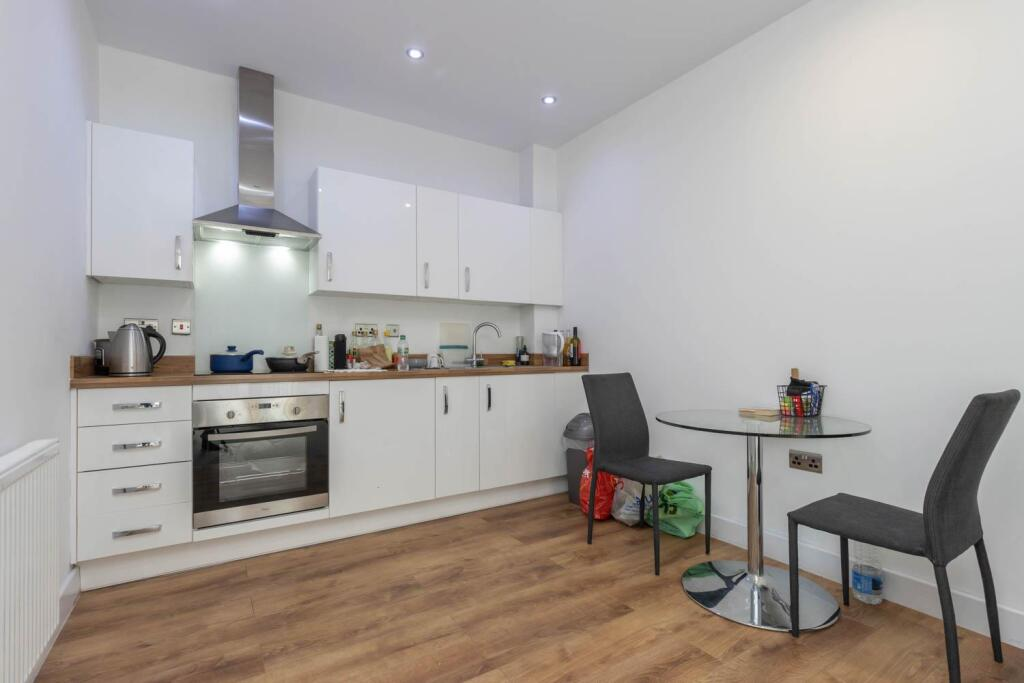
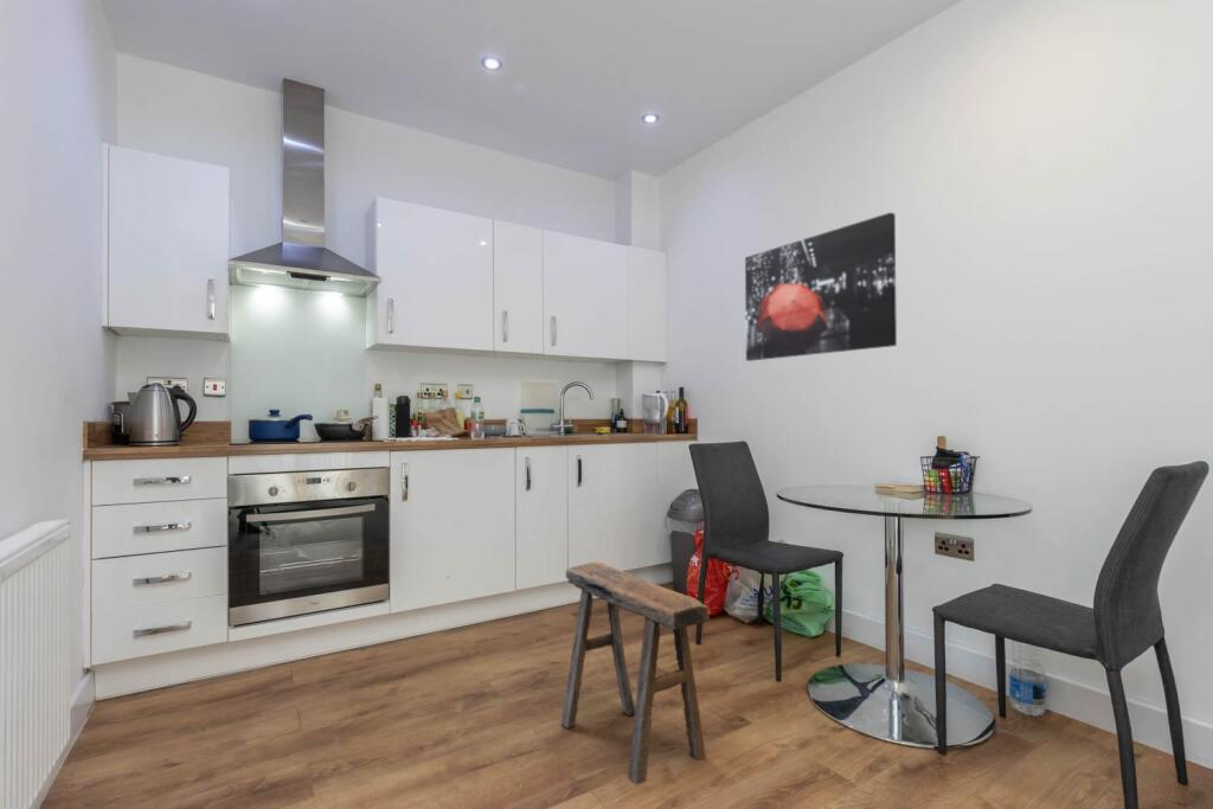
+ stool (625, 663)
+ wall art (810, 295)
